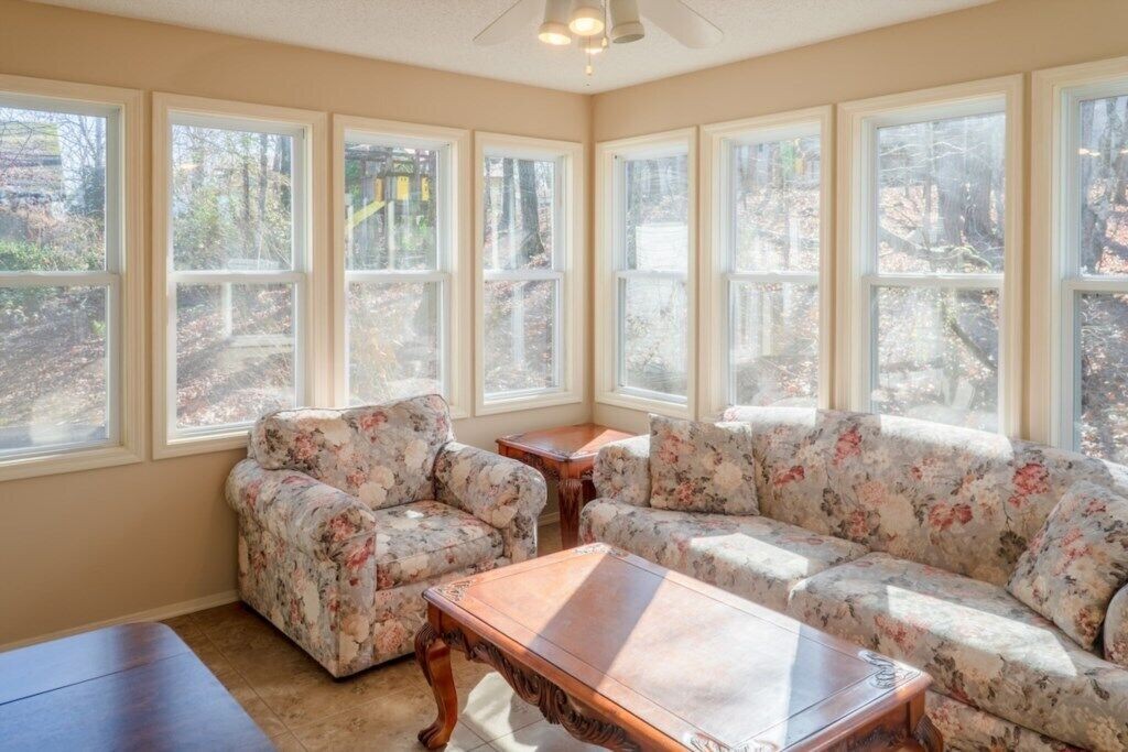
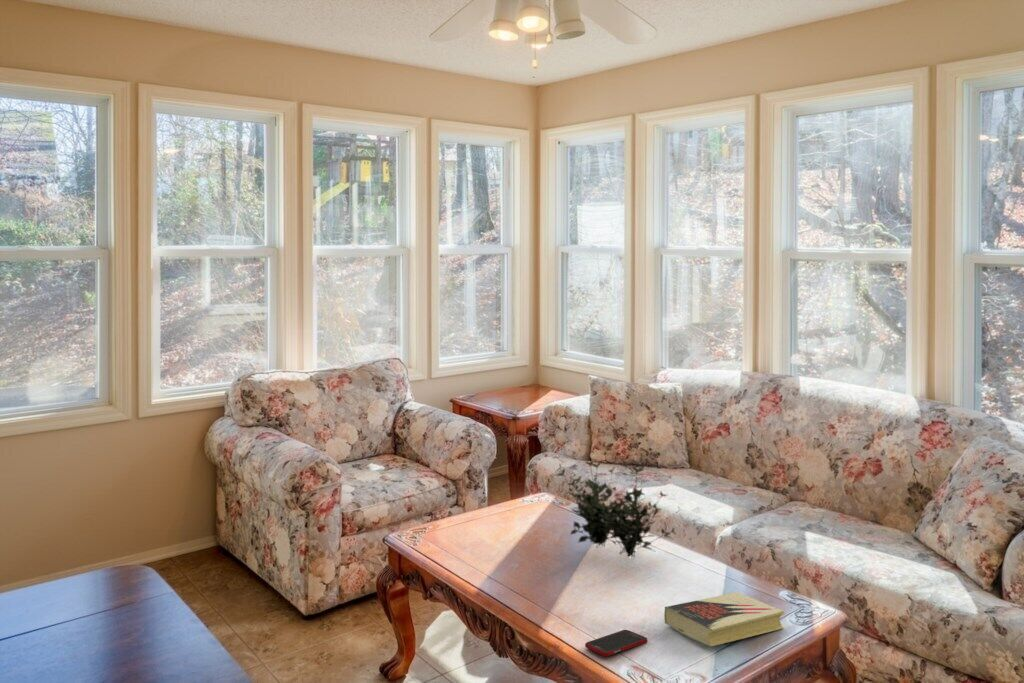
+ book (724, 617)
+ cell phone (616, 642)
+ plant (613, 511)
